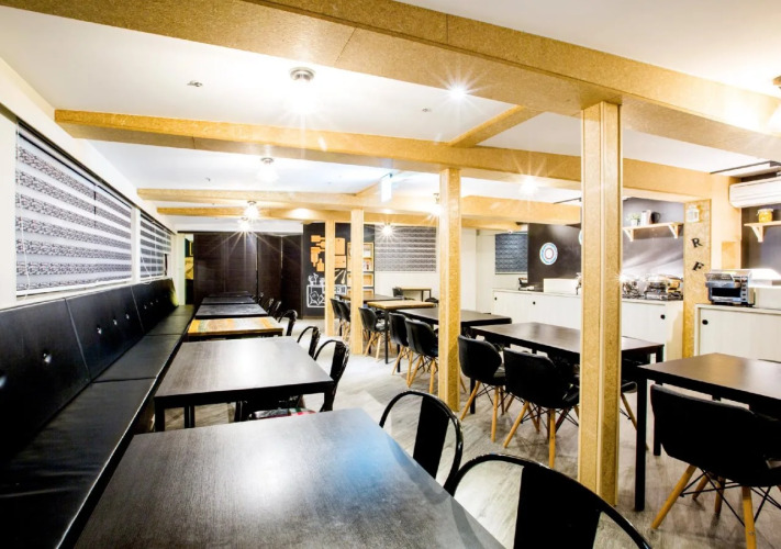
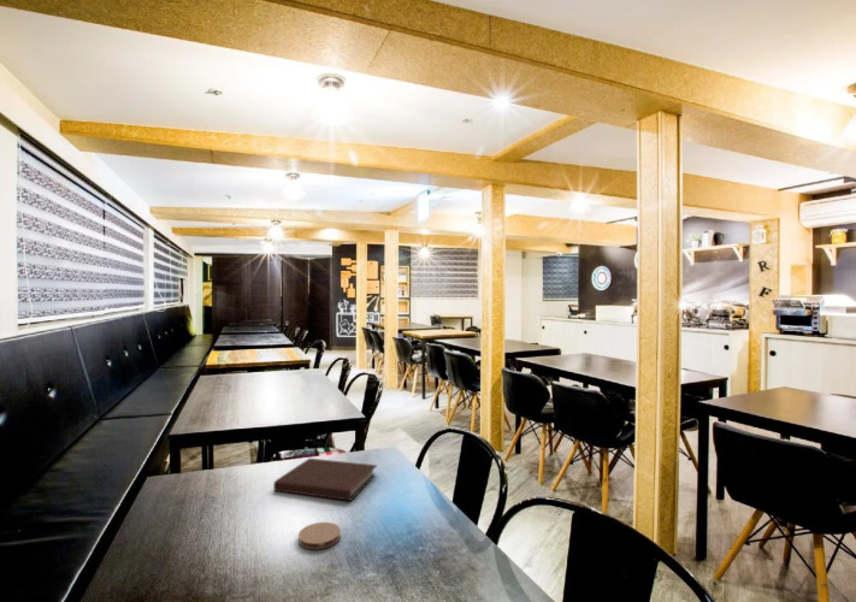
+ coaster (319, 535)
+ notebook (327, 477)
